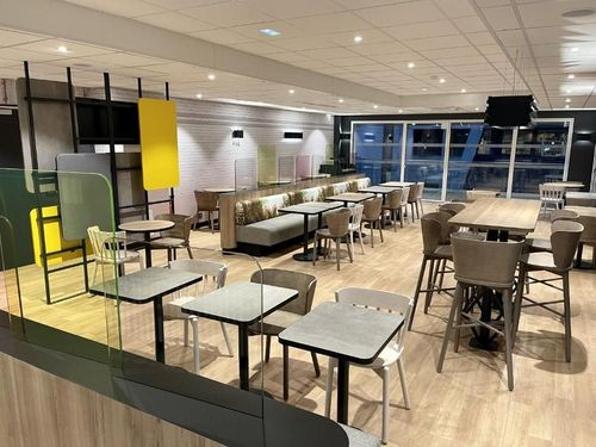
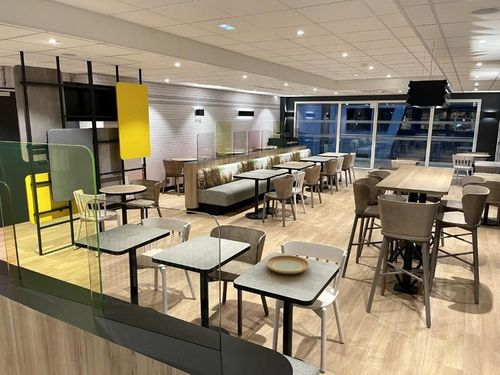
+ plate (287, 265)
